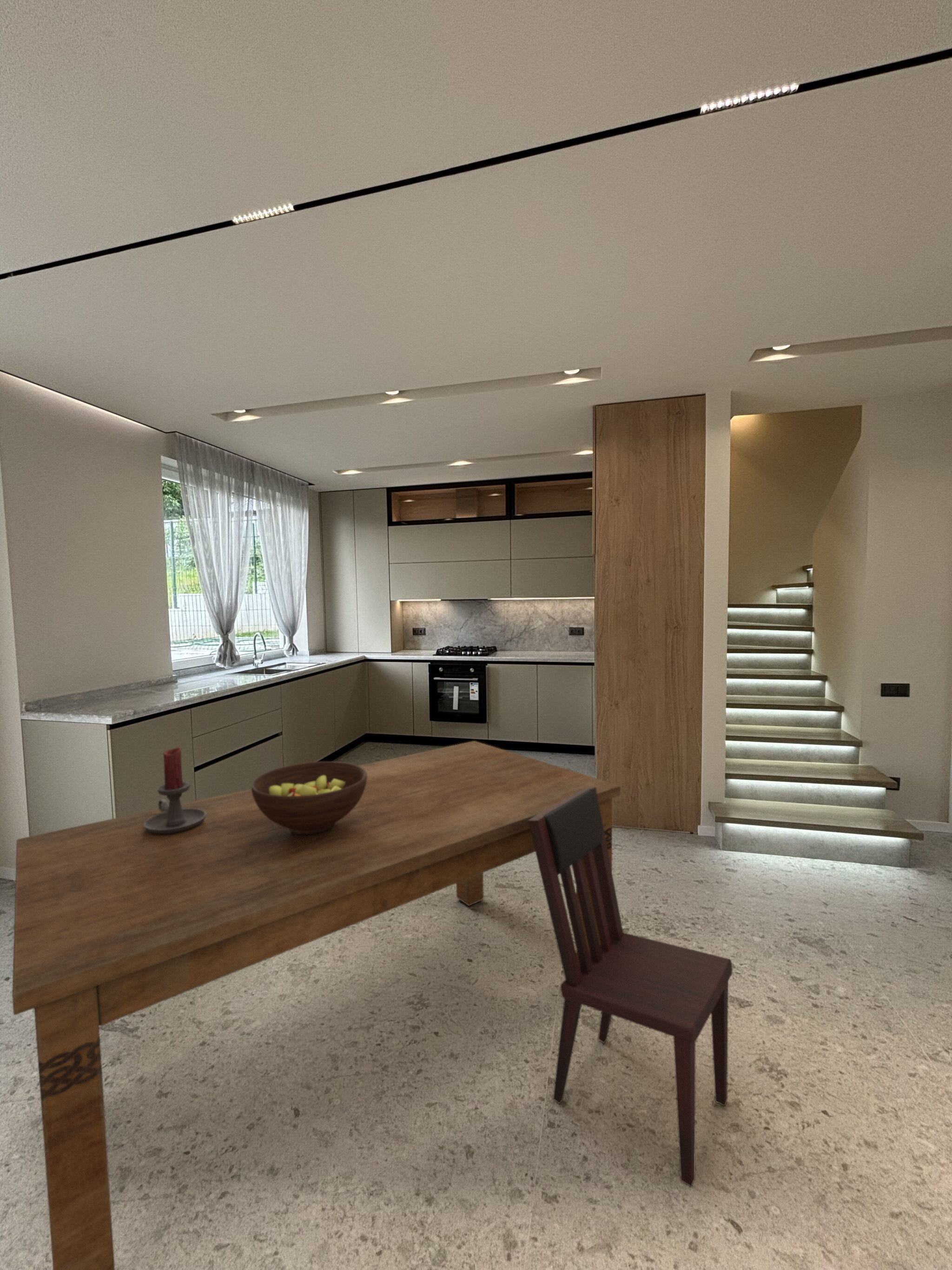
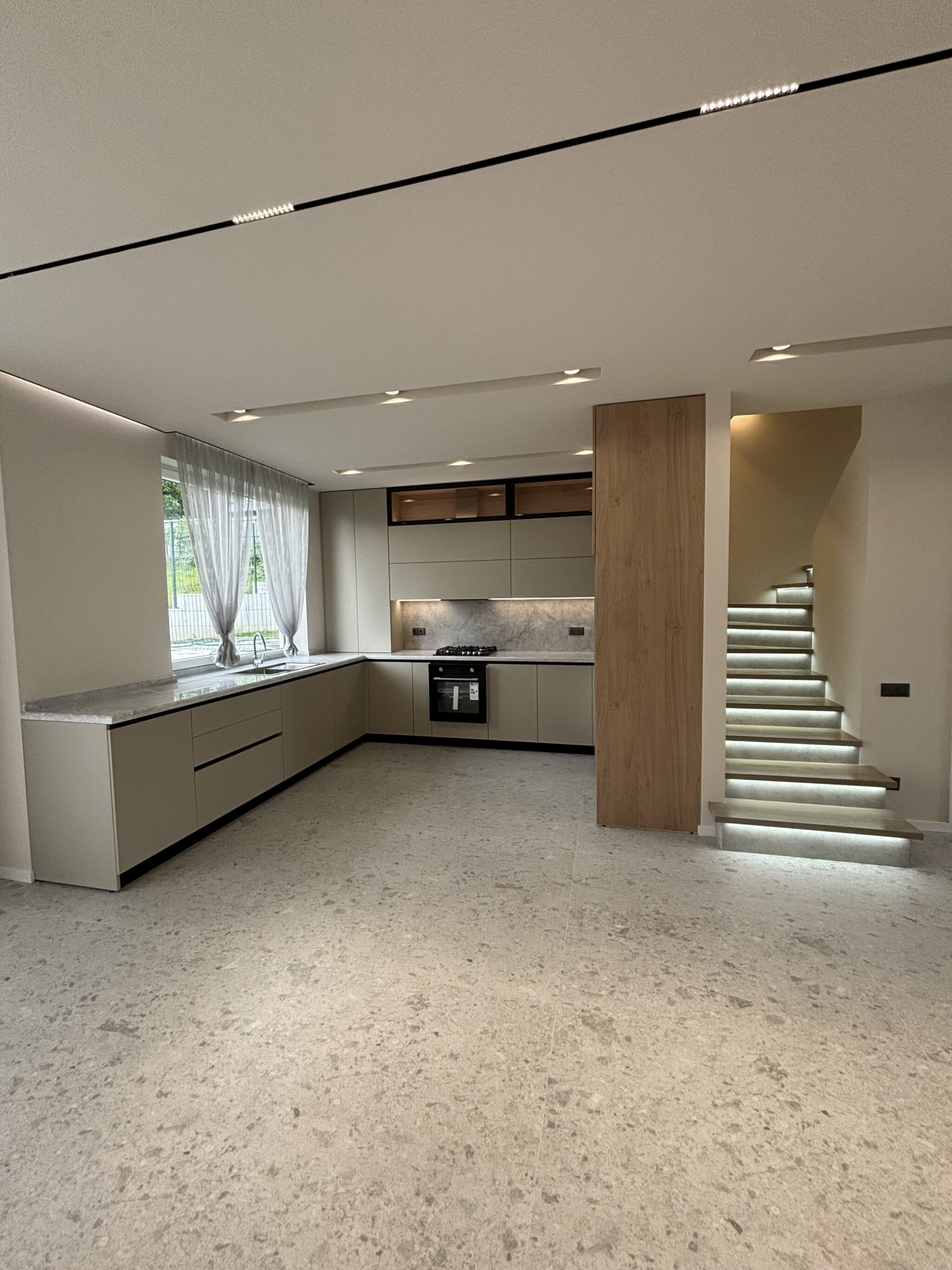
- candle holder (171, 785)
- dining chair (631, 958)
- dining table (353, 917)
- fruit bowl (311, 801)
